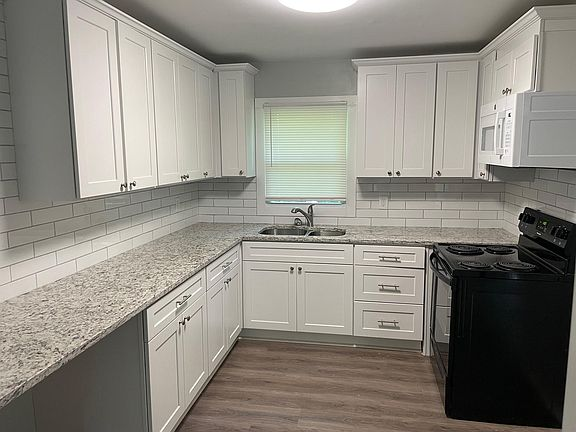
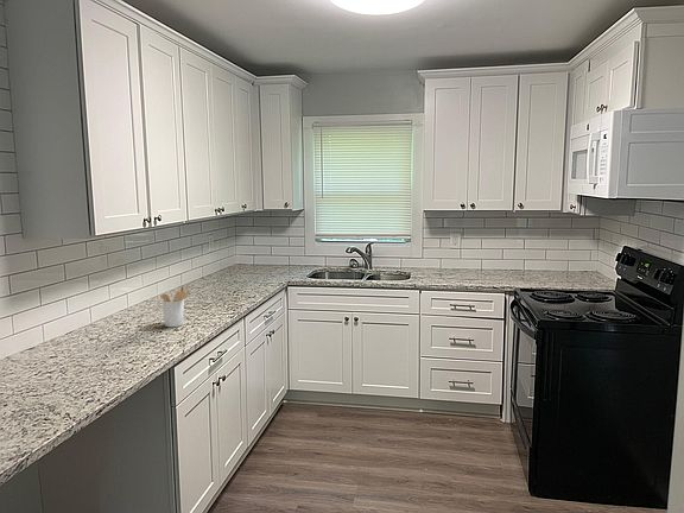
+ utensil holder (176, 306)
